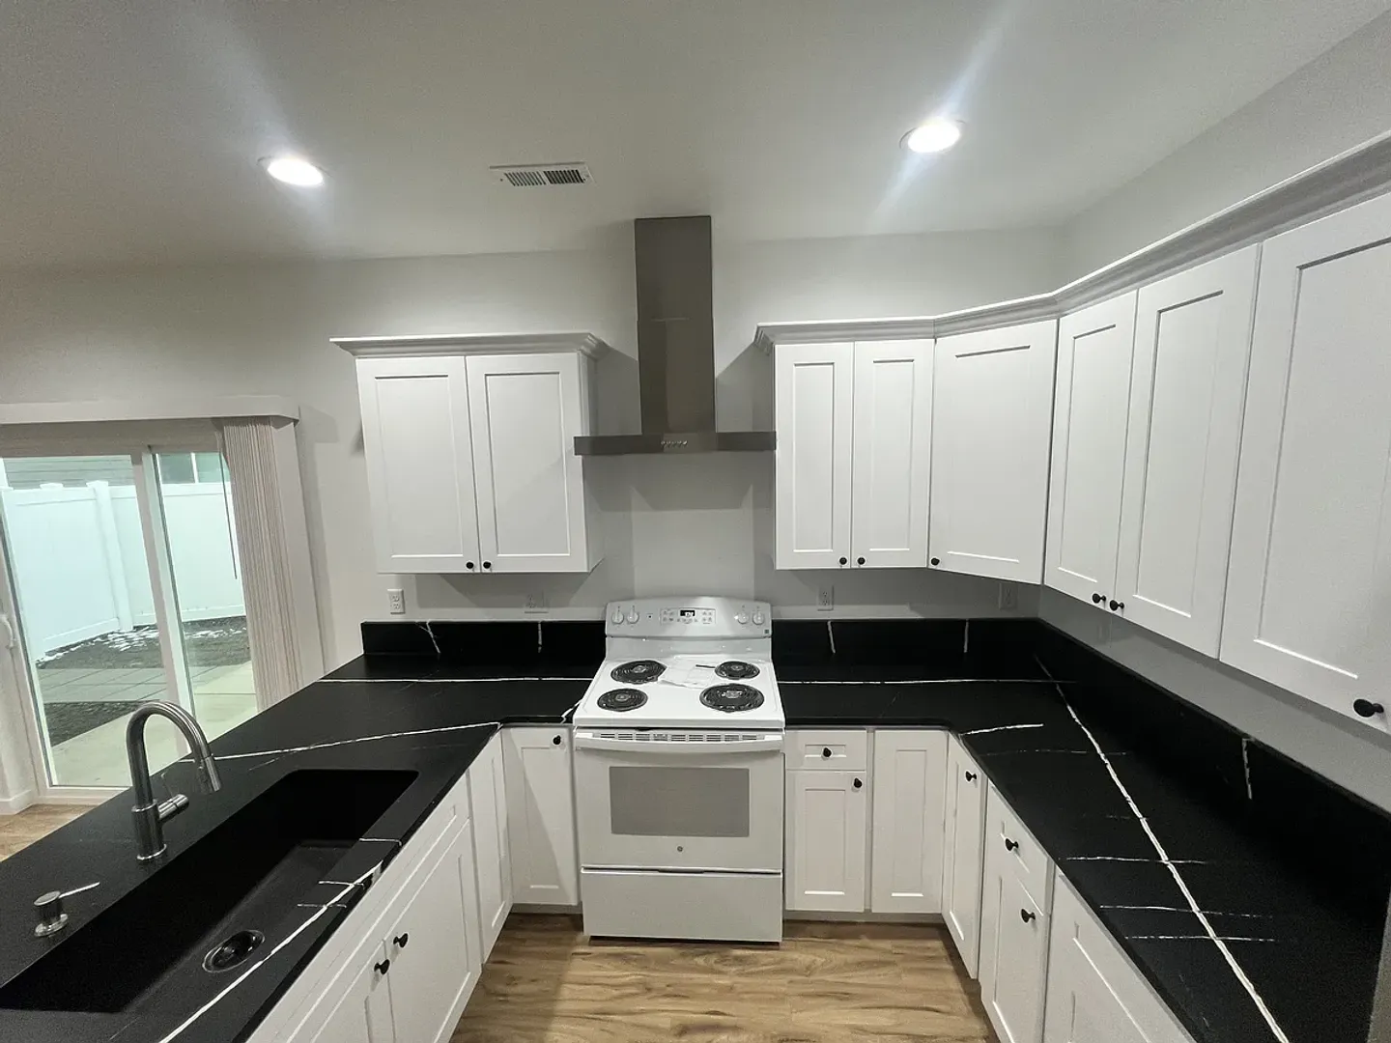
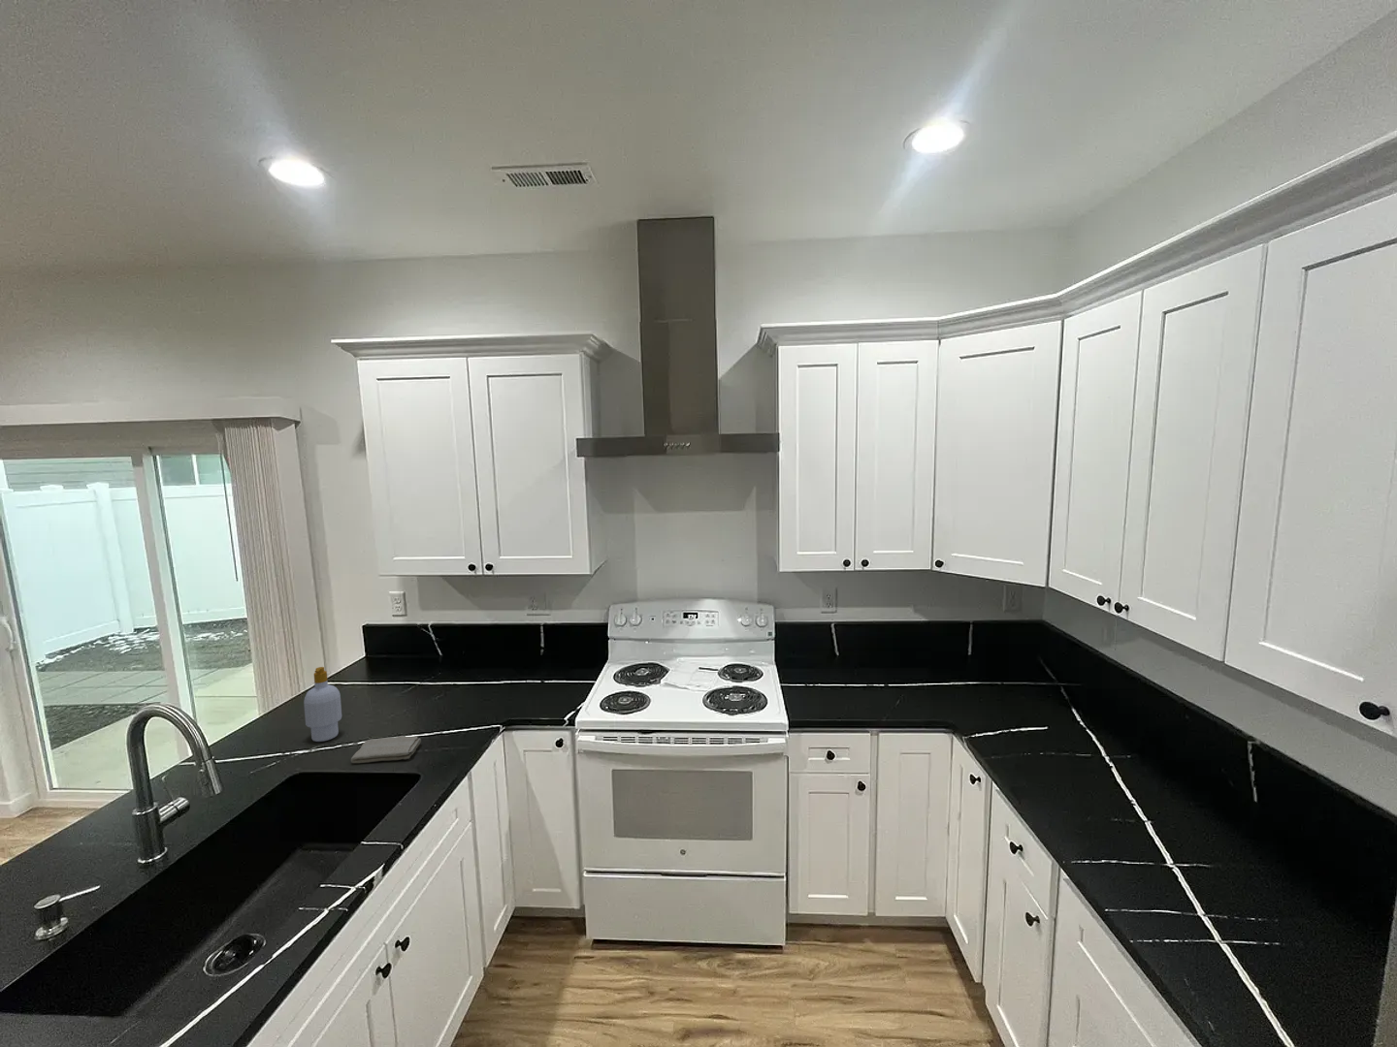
+ soap bottle (322, 703)
+ washcloth (387, 749)
